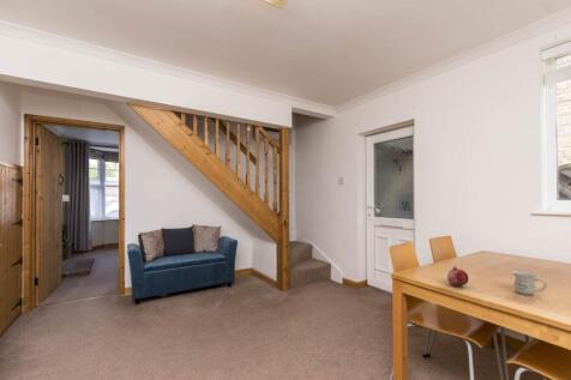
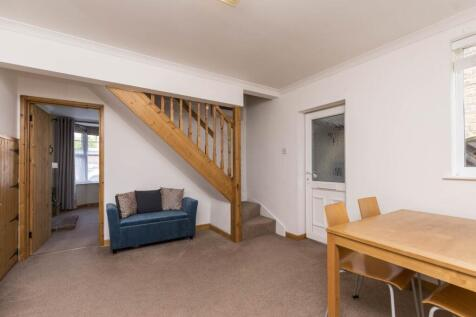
- fruit (457, 275)
- mug (529, 284)
